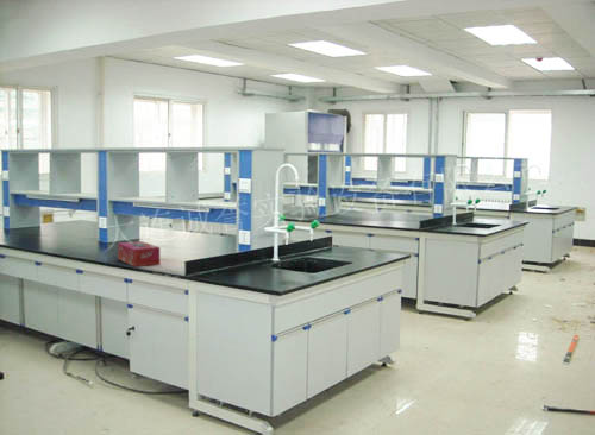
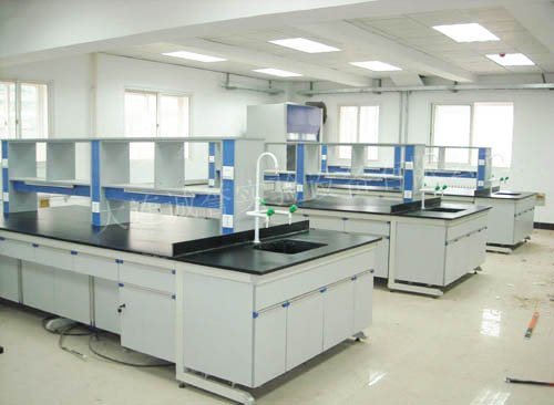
- tissue box (138, 253)
